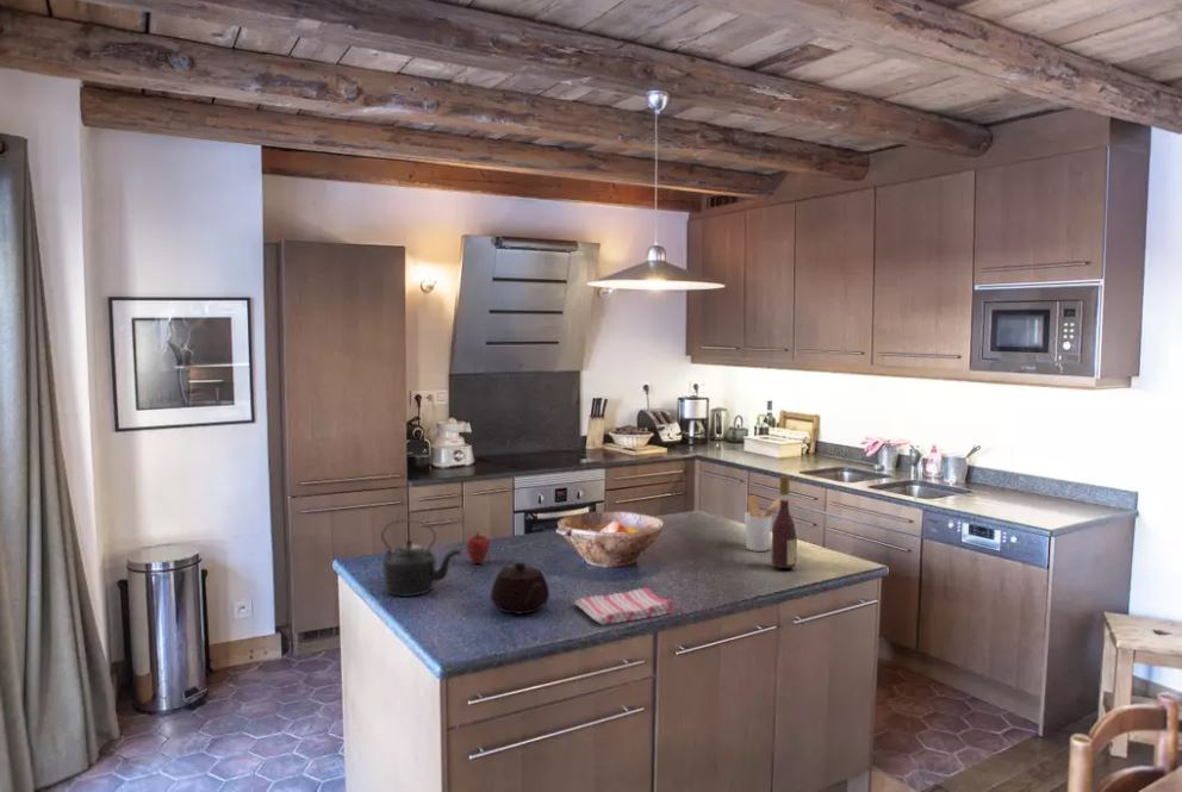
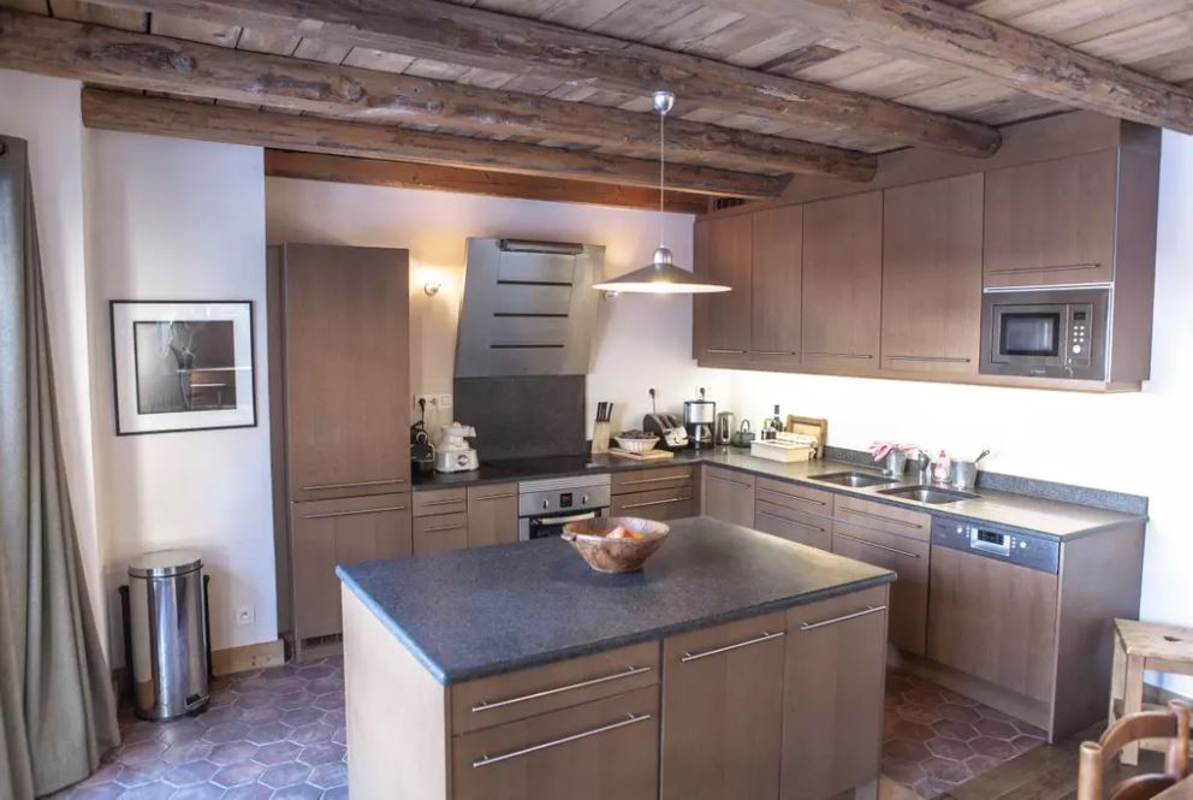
- apple (478, 548)
- teapot (521, 586)
- kettle (421, 554)
- utensil holder (764, 522)
- dish towel (623, 603)
- wine bottle (784, 522)
